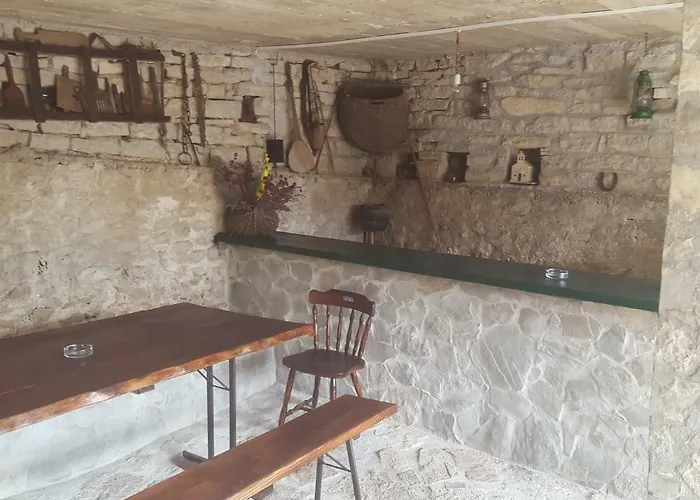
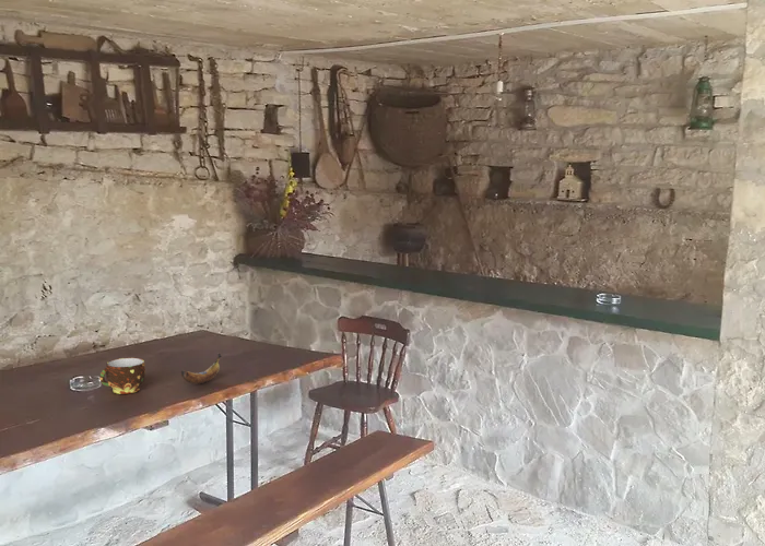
+ cup (123, 377)
+ banana (203, 371)
